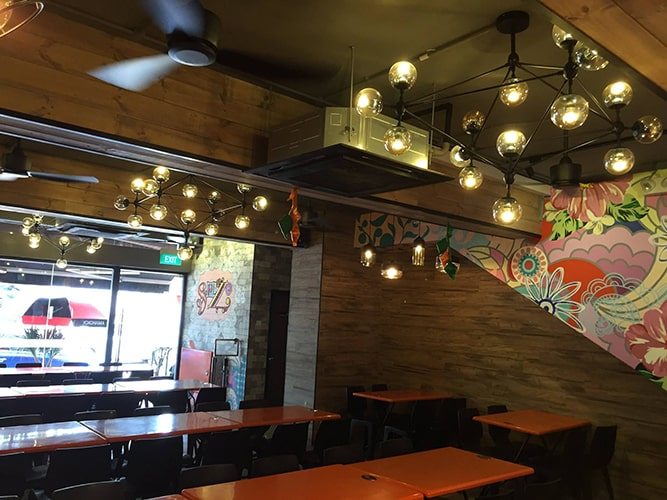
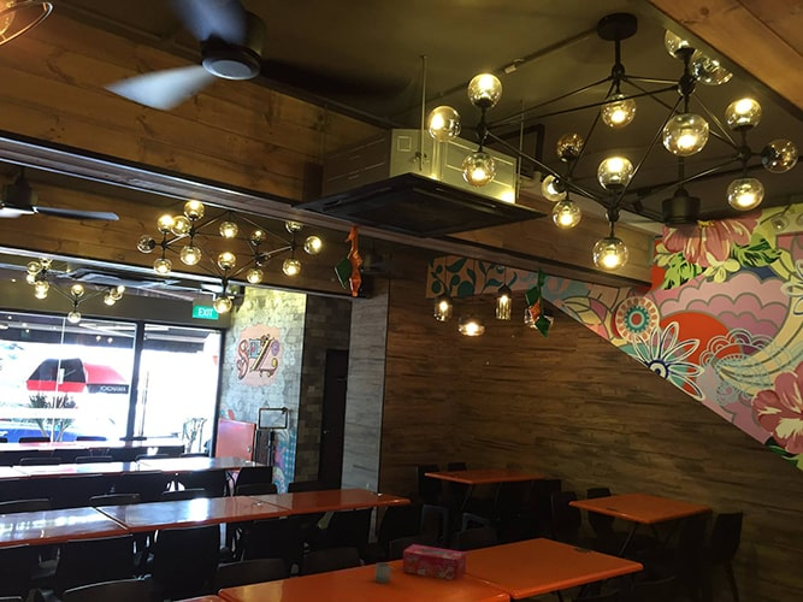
+ tissue box (433, 561)
+ cup (384, 572)
